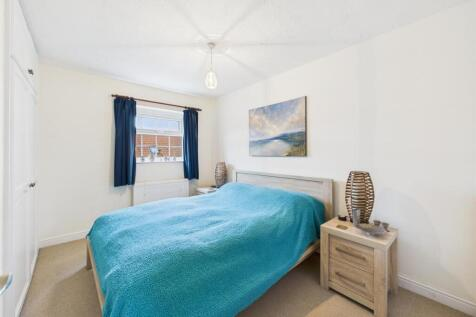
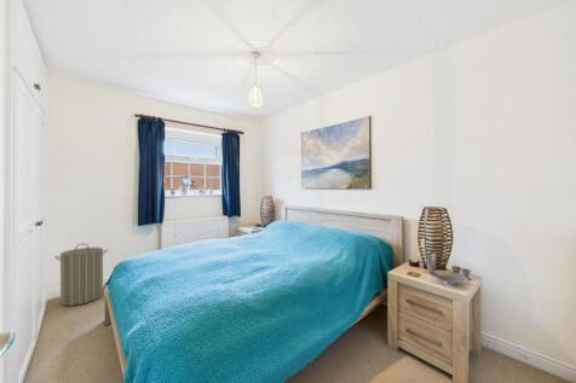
+ laundry hamper (82, 271)
